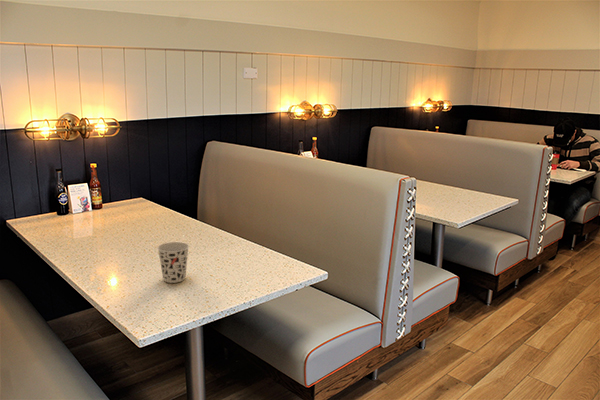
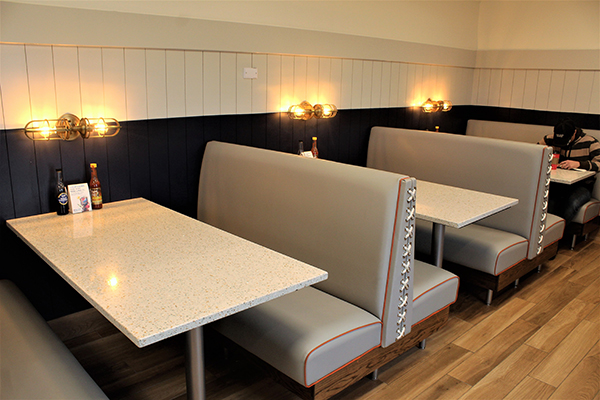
- cup (173, 262)
